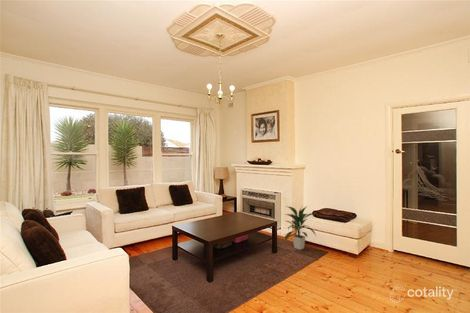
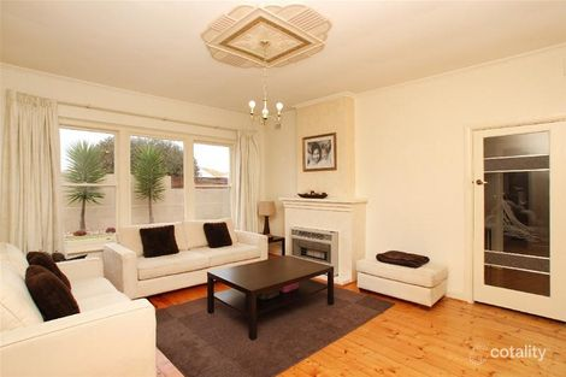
- indoor plant (297, 225)
